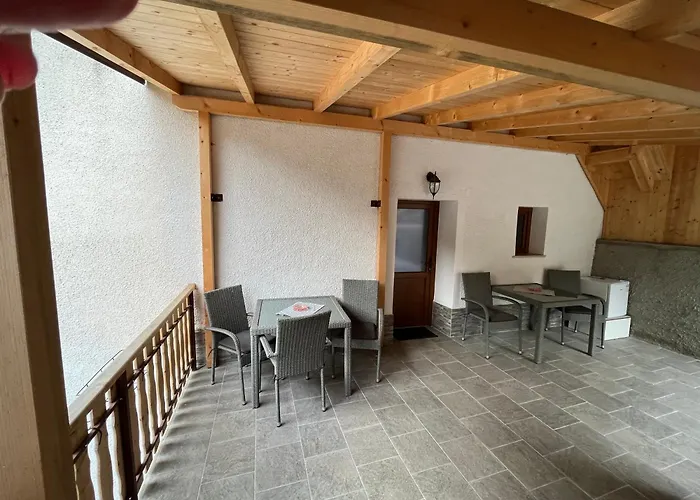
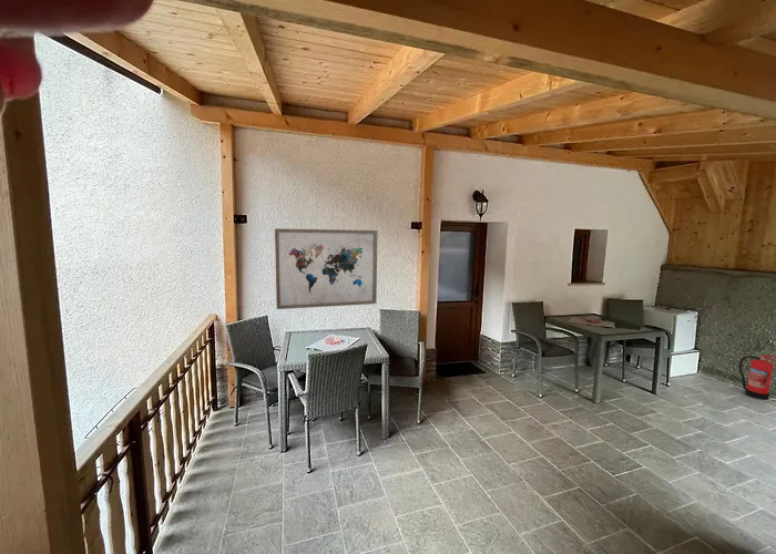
+ fire extinguisher (754, 372)
+ wall art (328, 268)
